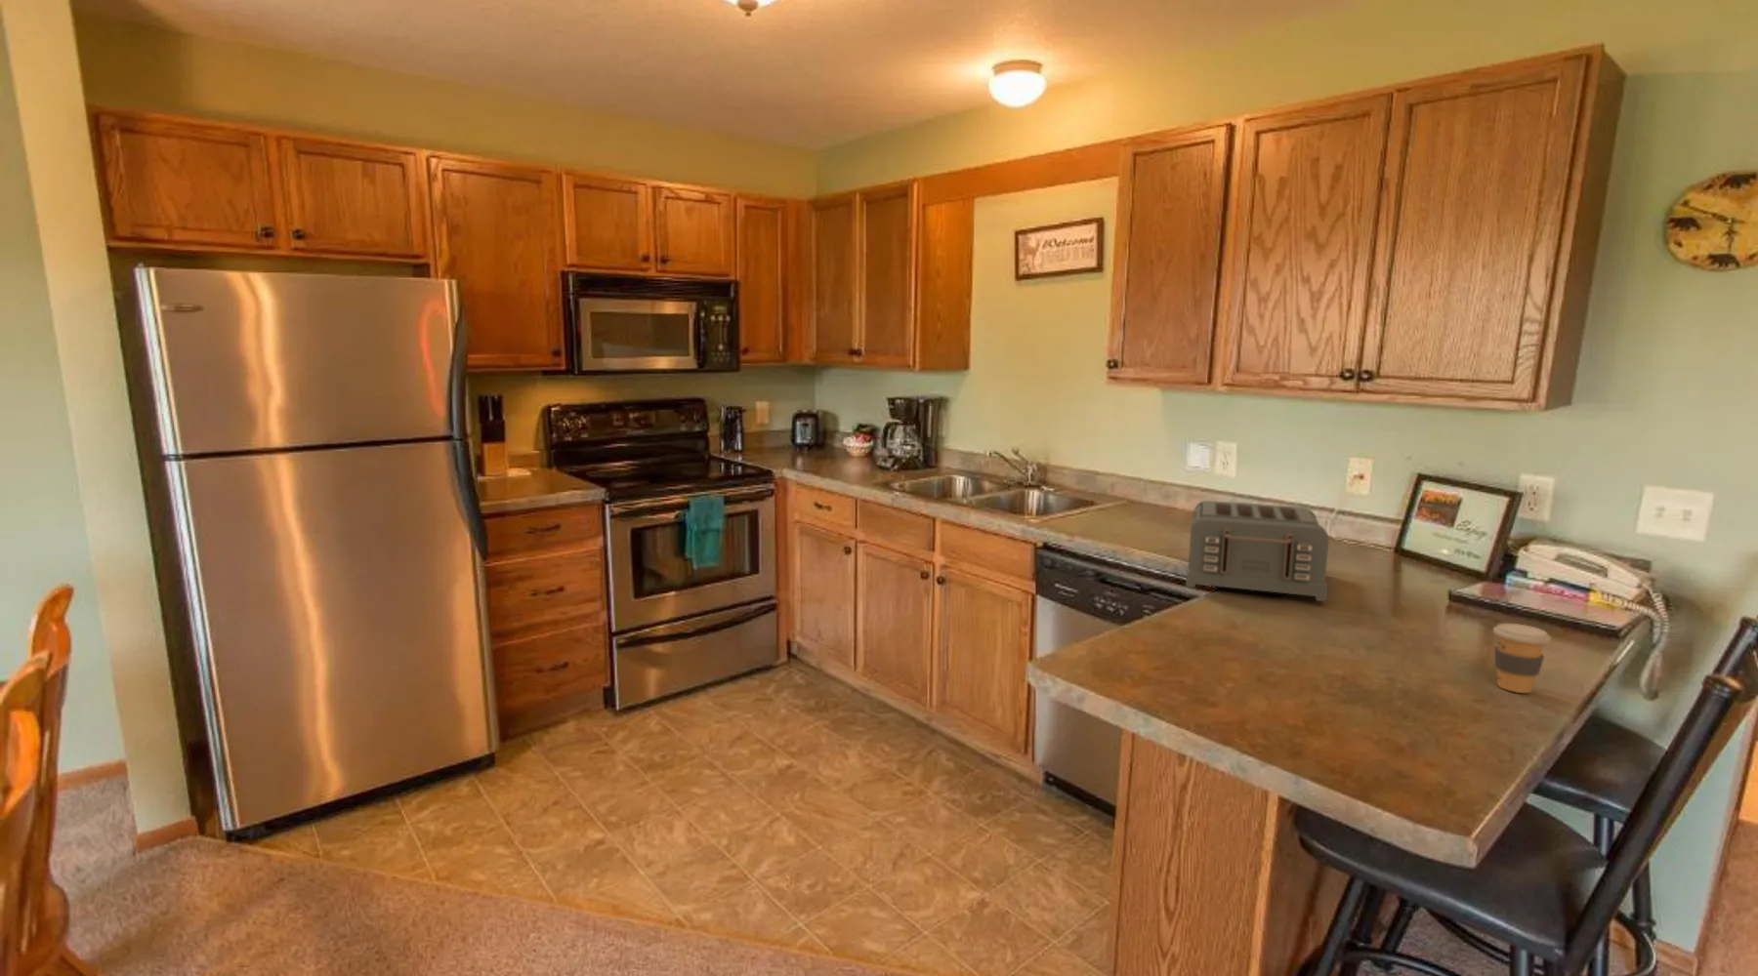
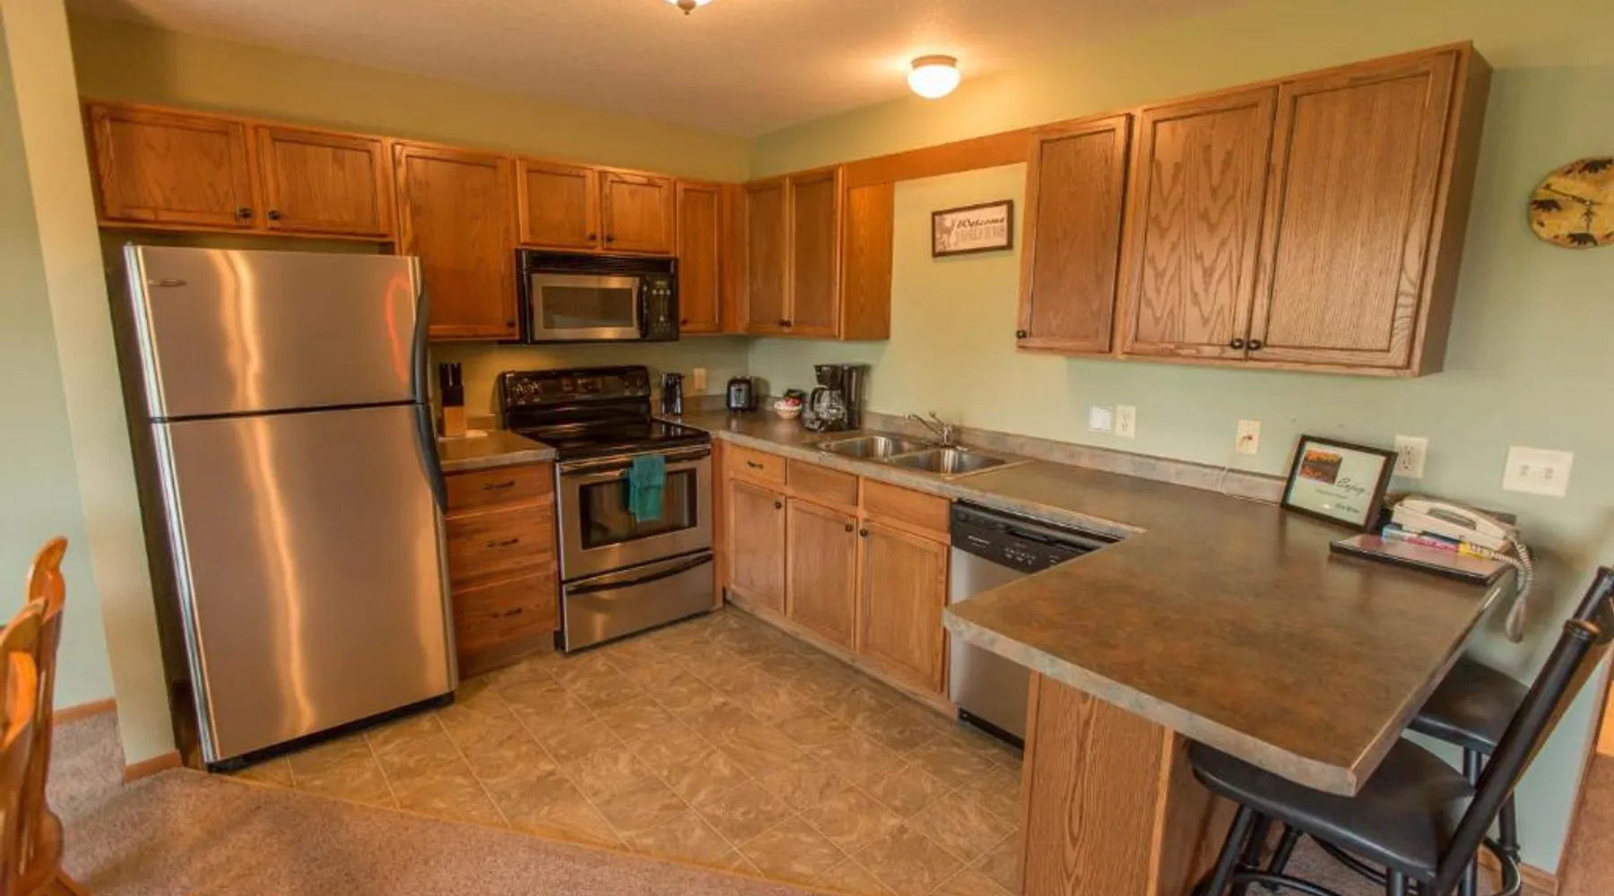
- toaster (1254, 546)
- coffee cup (1518, 657)
